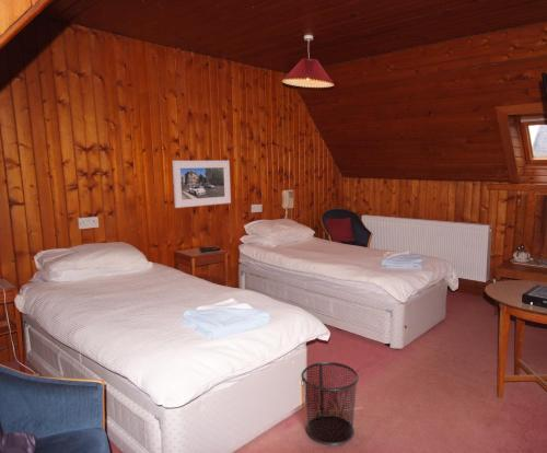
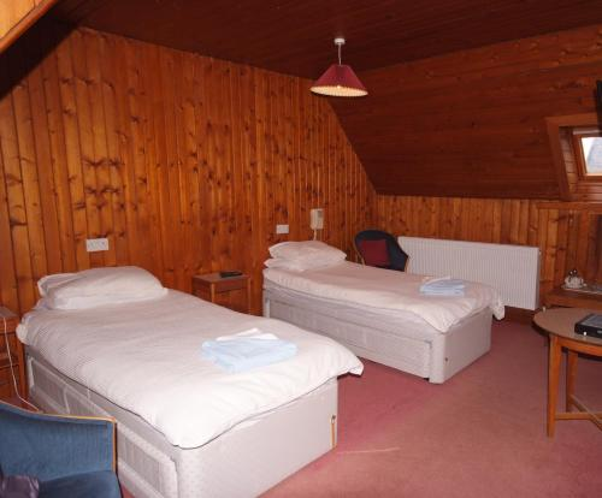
- waste bin (329, 403)
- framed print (202, 183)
